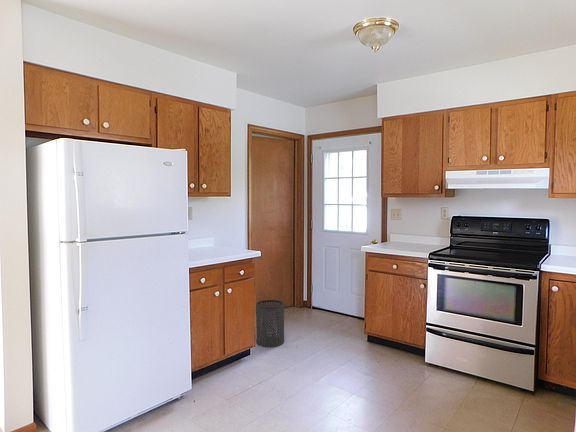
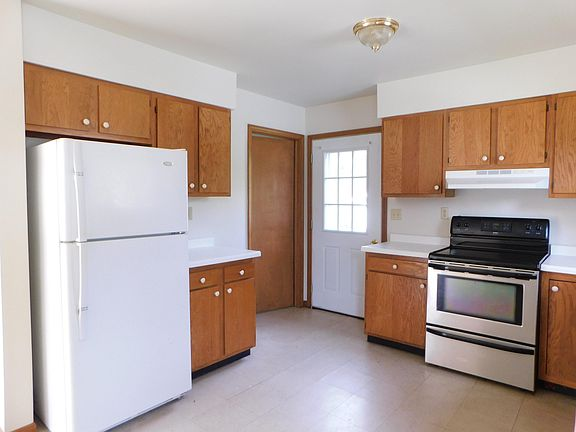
- trash can (270, 322)
